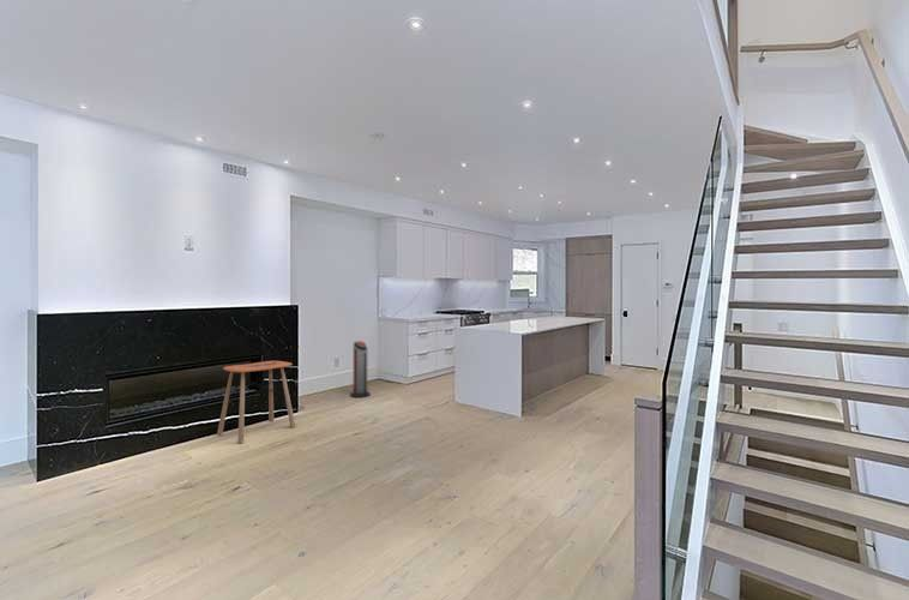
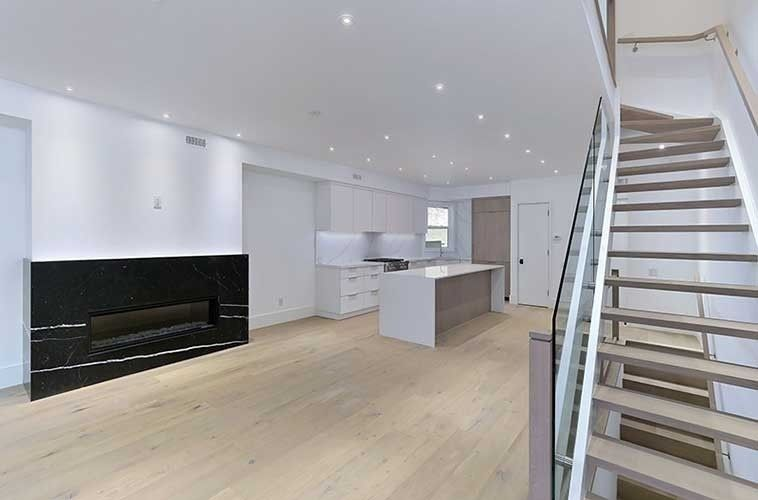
- air purifier (360, 367)
- side table (254, 394)
